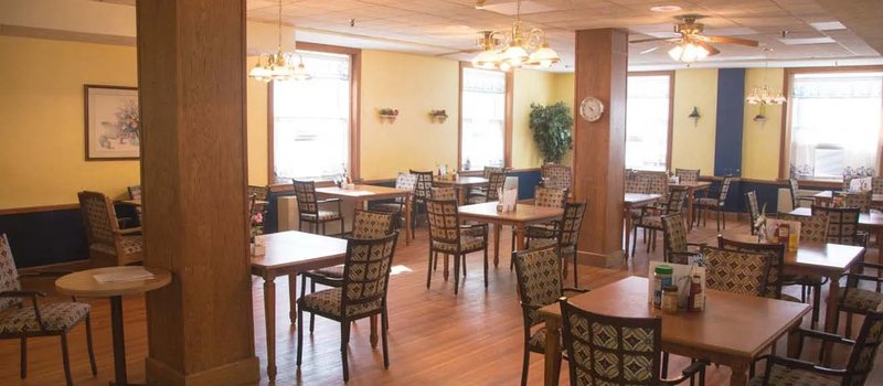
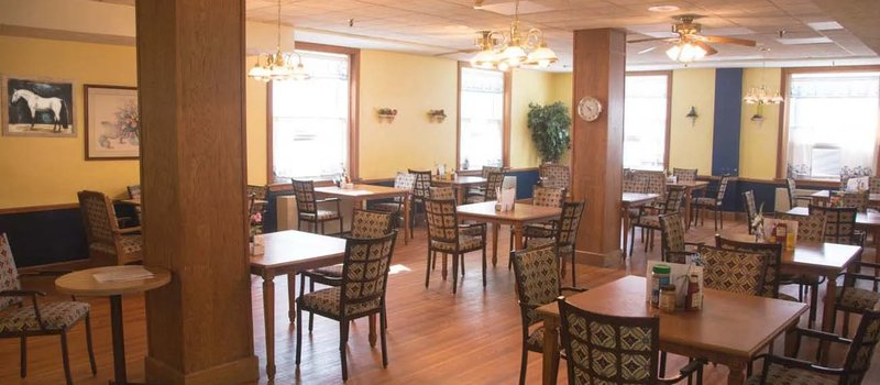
+ wall art (40, 107)
